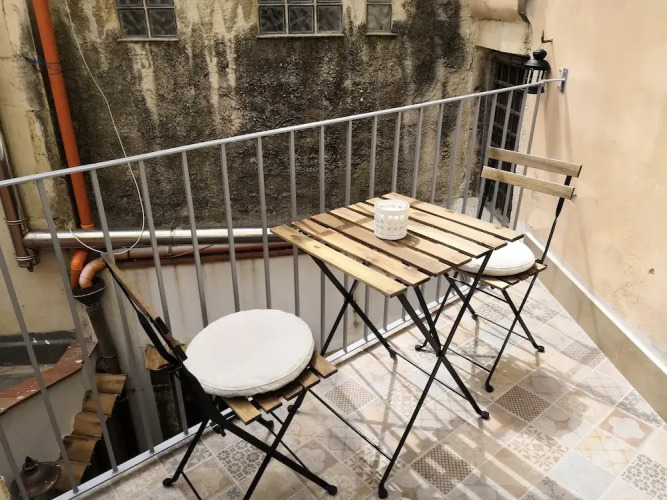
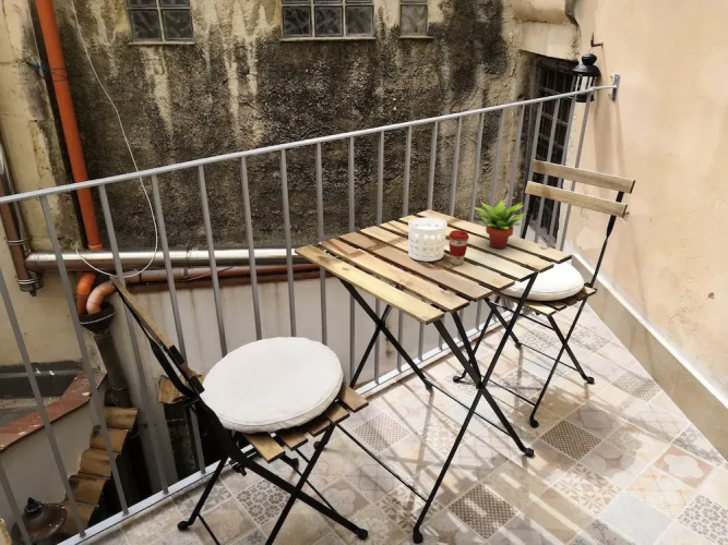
+ succulent plant (499, 223)
+ coffee cup (457, 247)
